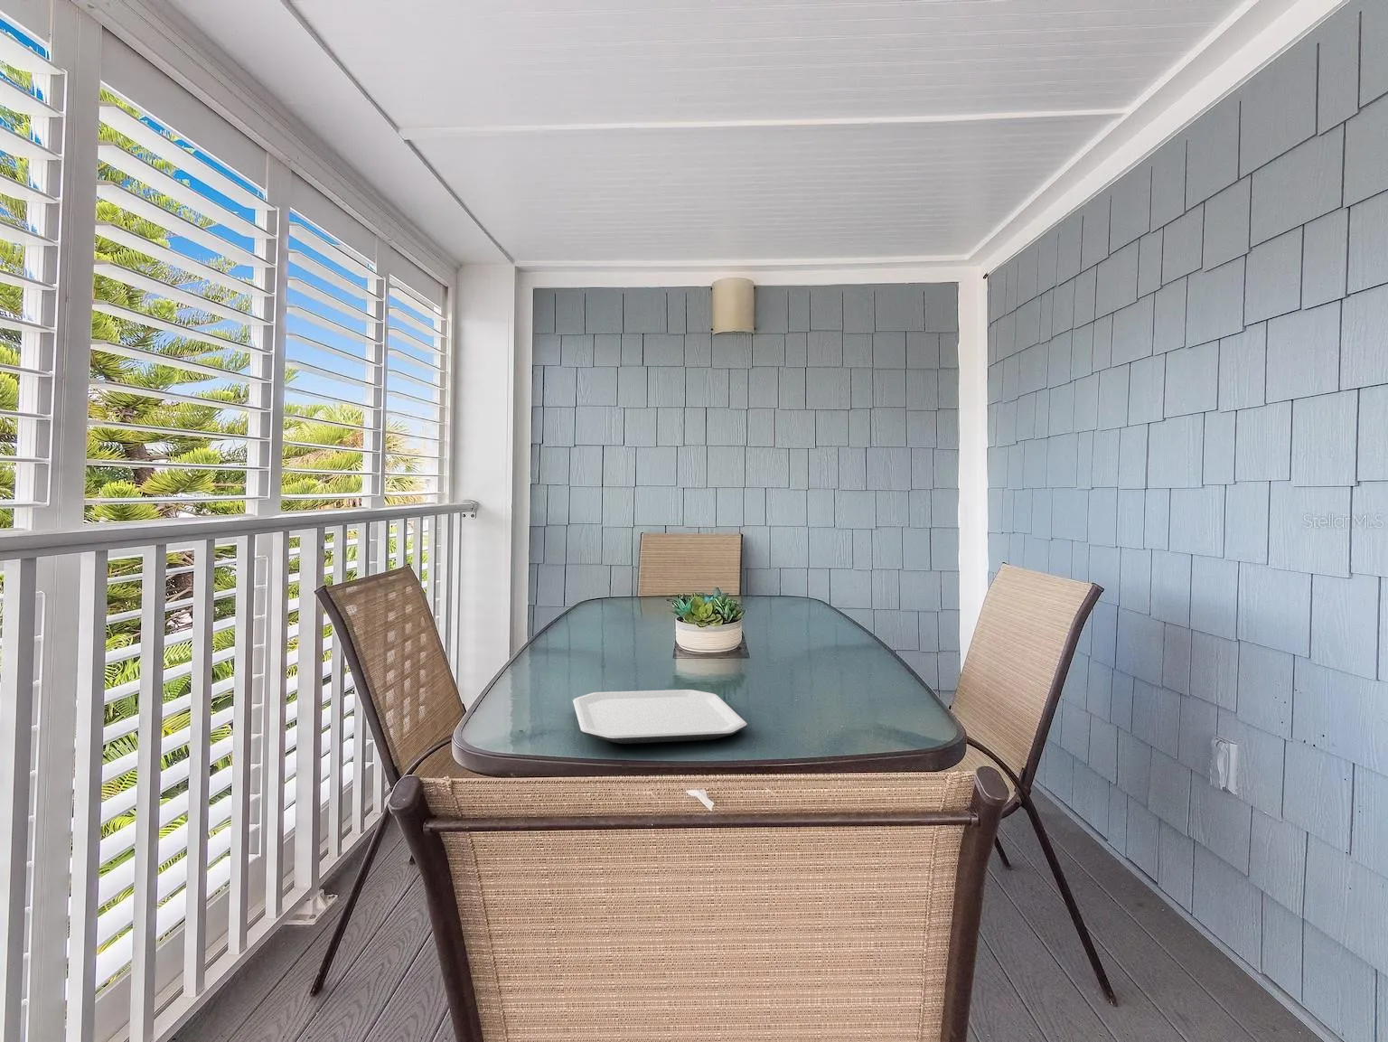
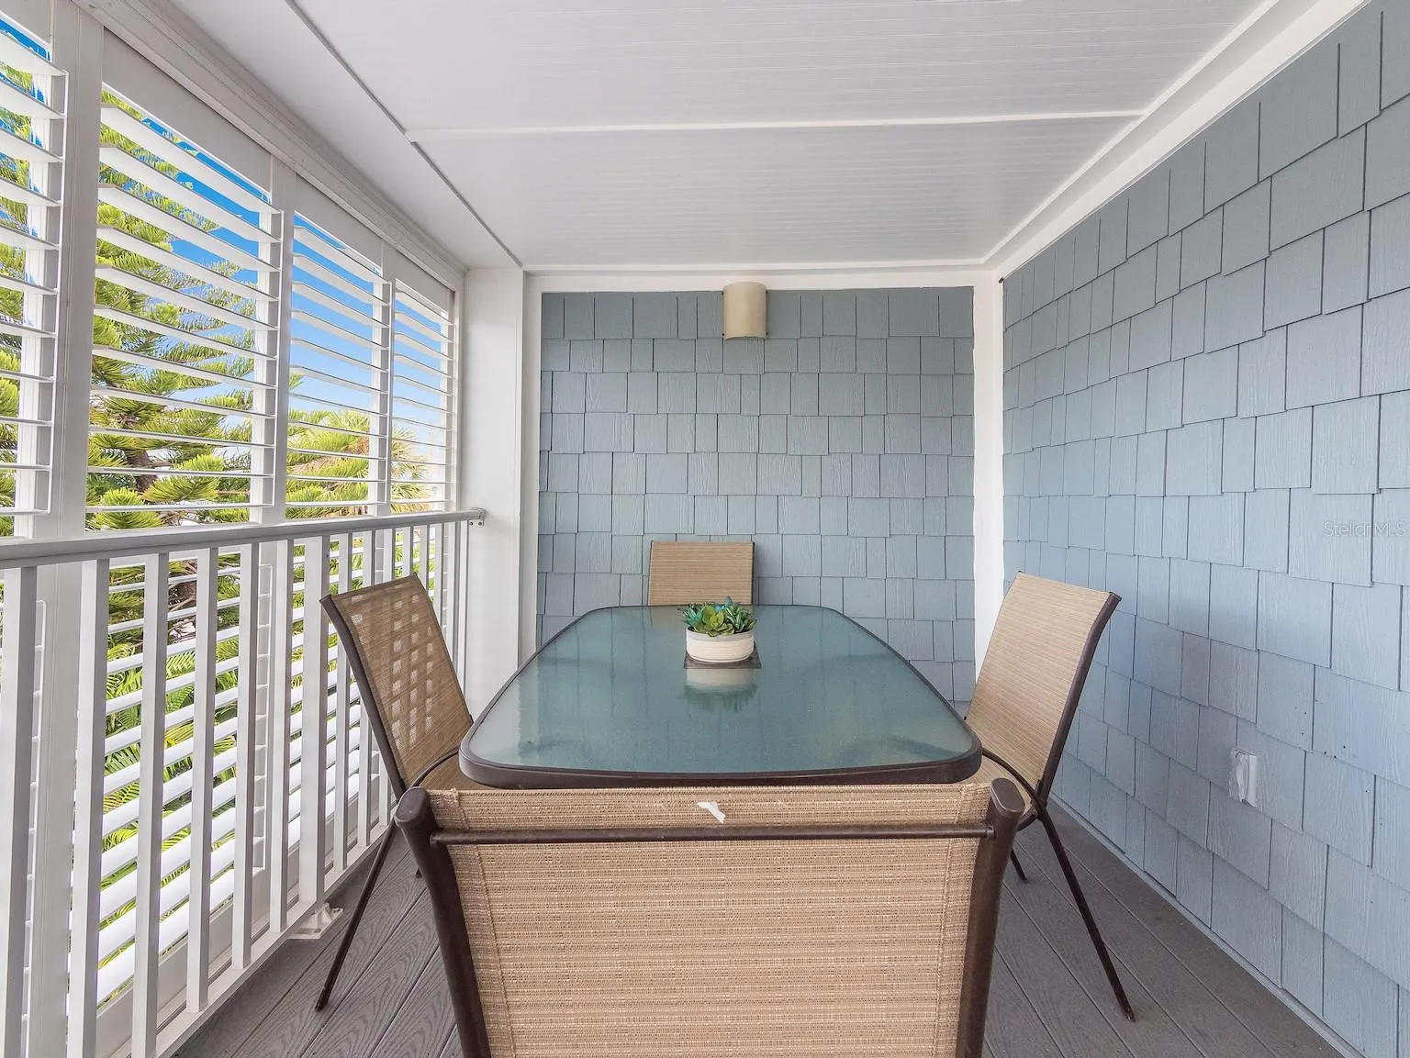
- plate (656, 716)
